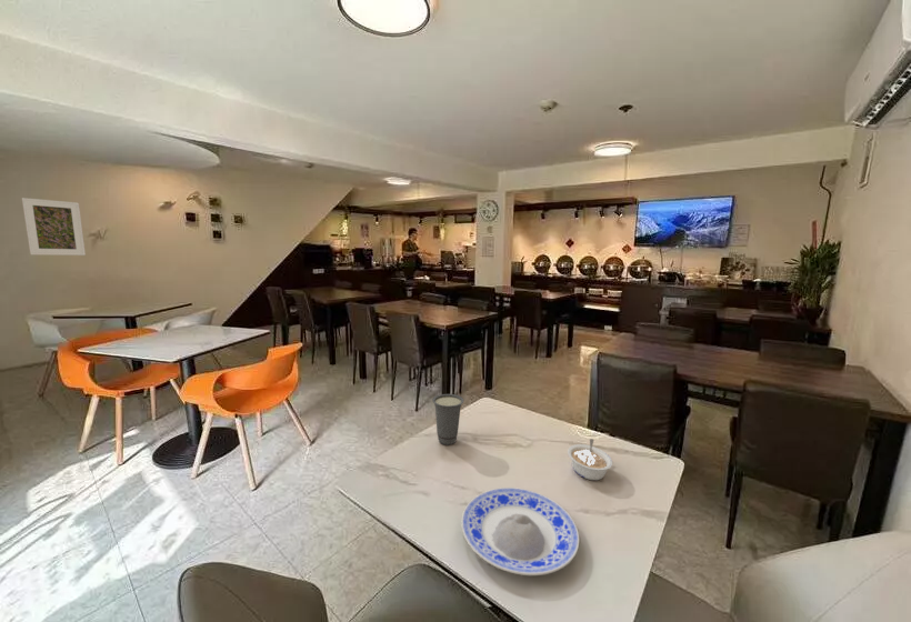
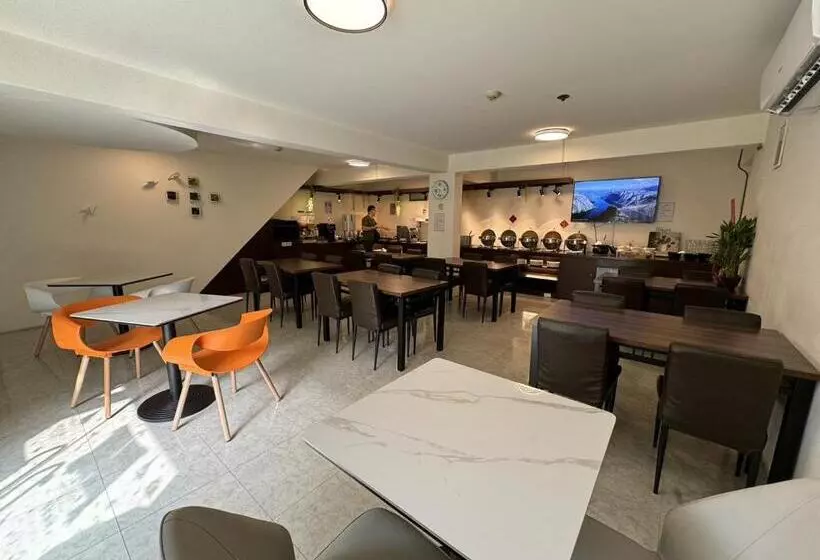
- legume (588, 461)
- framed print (54, 228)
- cup (447, 420)
- plate (519, 523)
